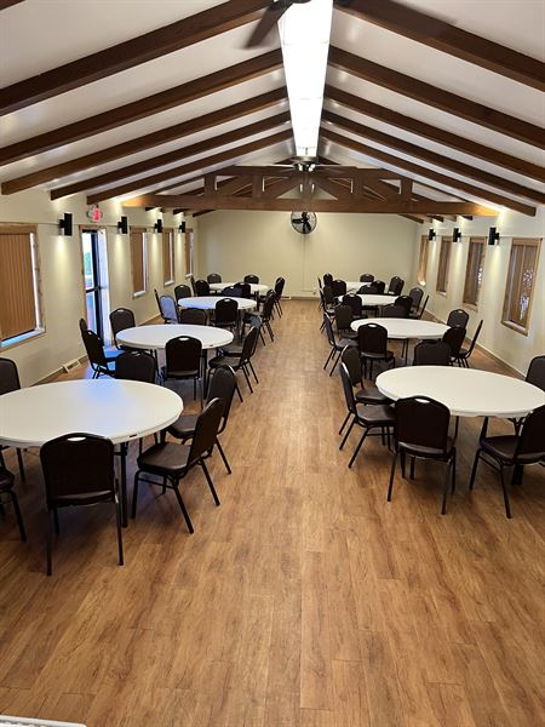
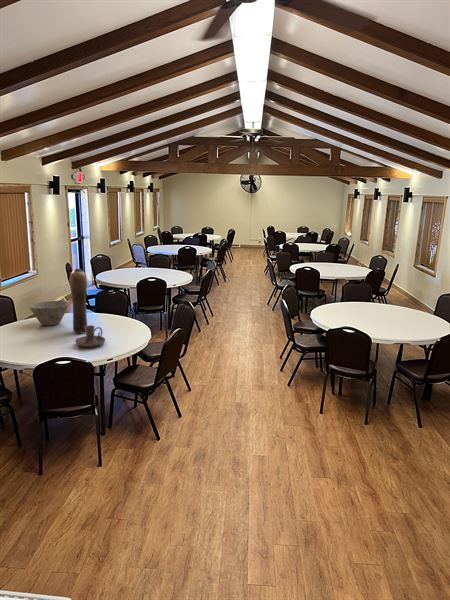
+ candle holder (92, 334)
+ vase (79, 301)
+ bowl (49, 313)
